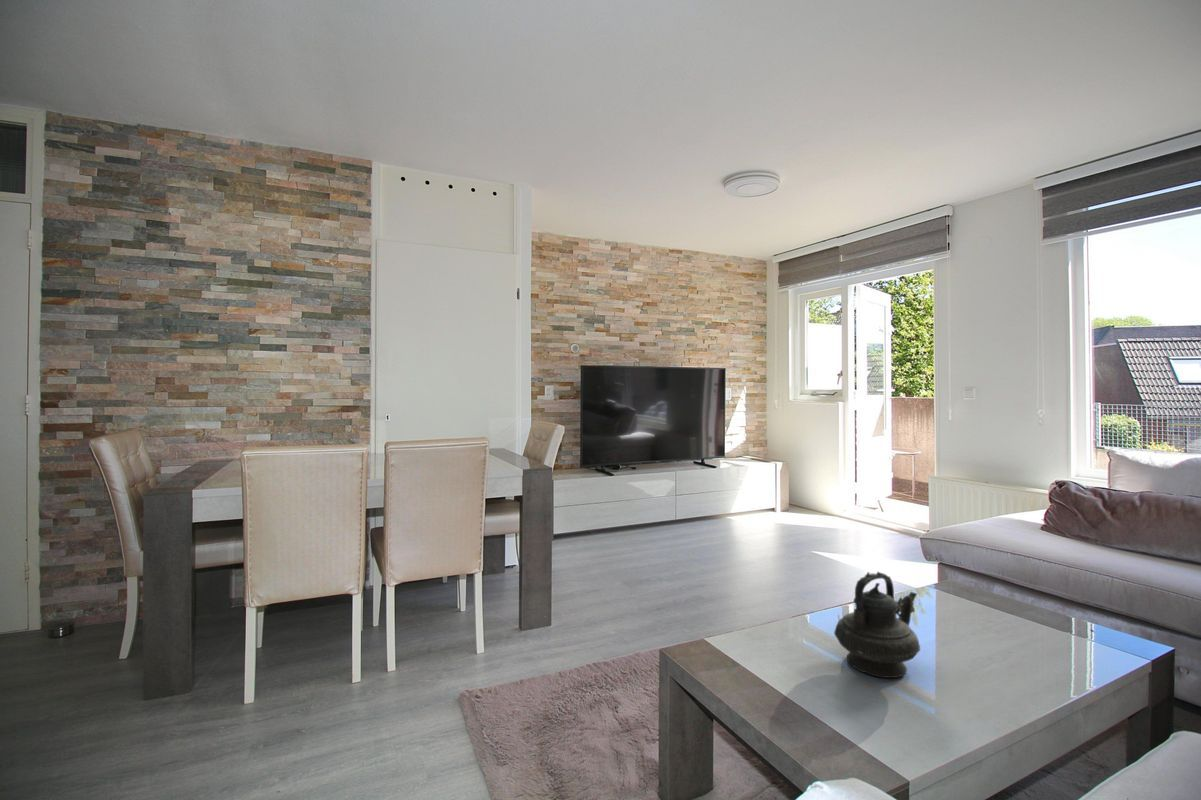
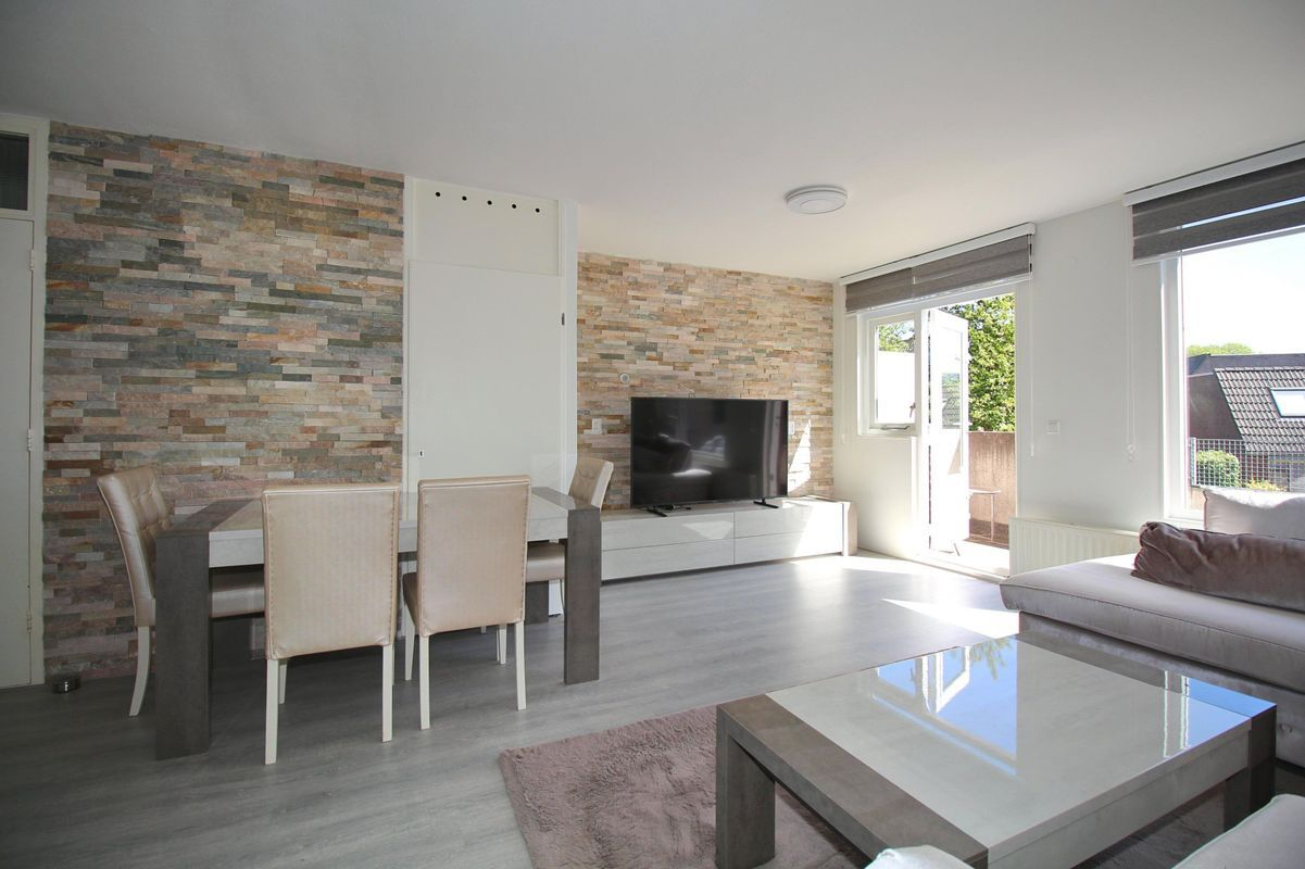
- teapot (885, 616)
